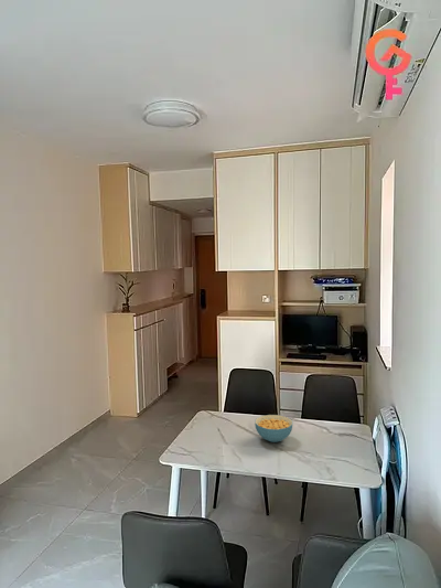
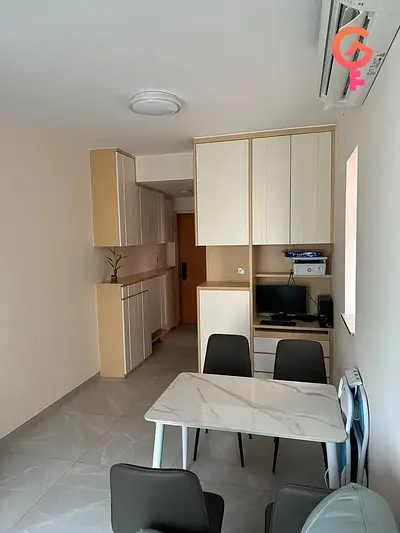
- cereal bowl (273, 430)
